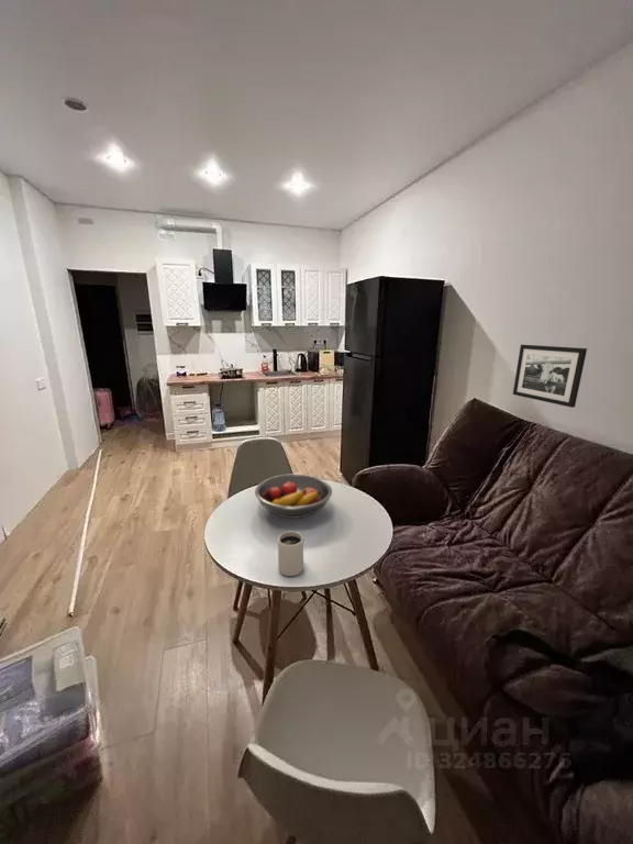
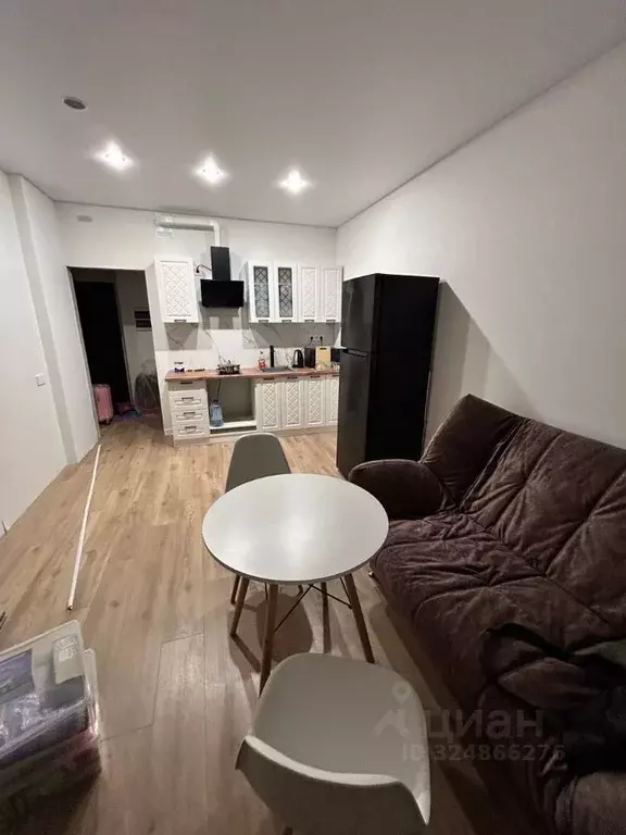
- mug (291, 551)
- picture frame (545, 374)
- fruit bowl (293, 496)
